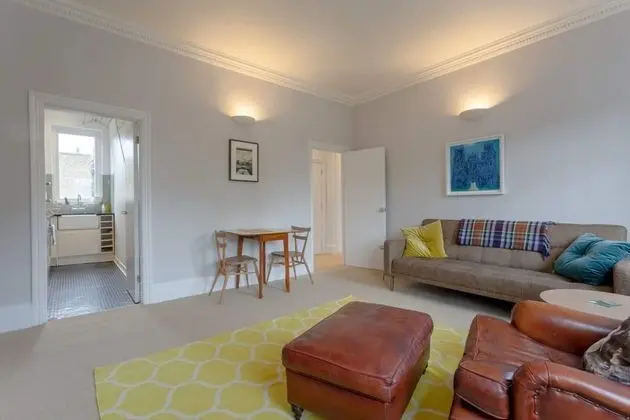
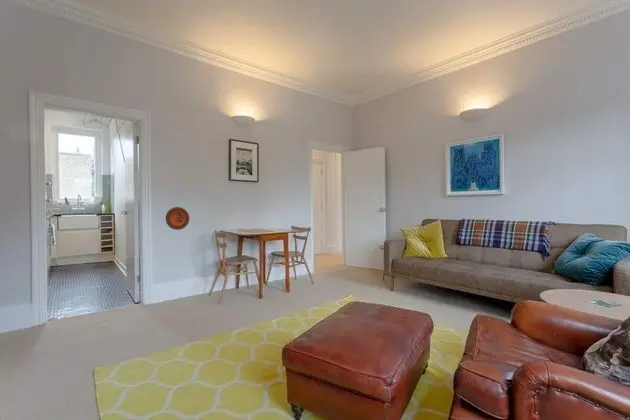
+ decorative plate (177, 218)
